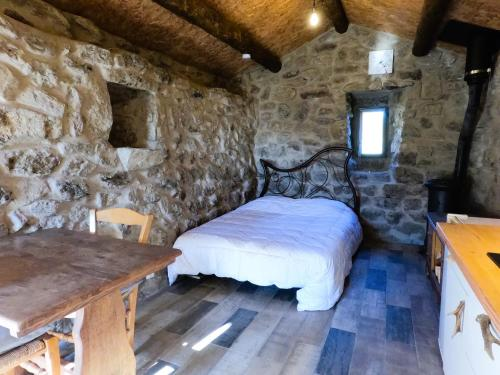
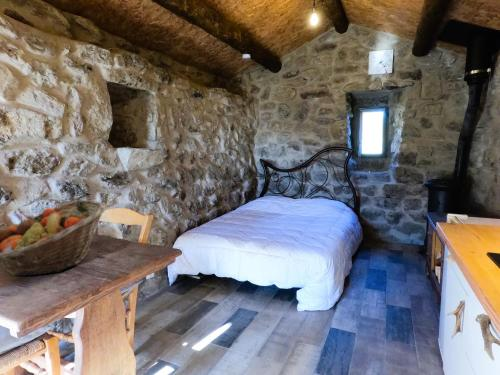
+ fruit basket (51, 233)
